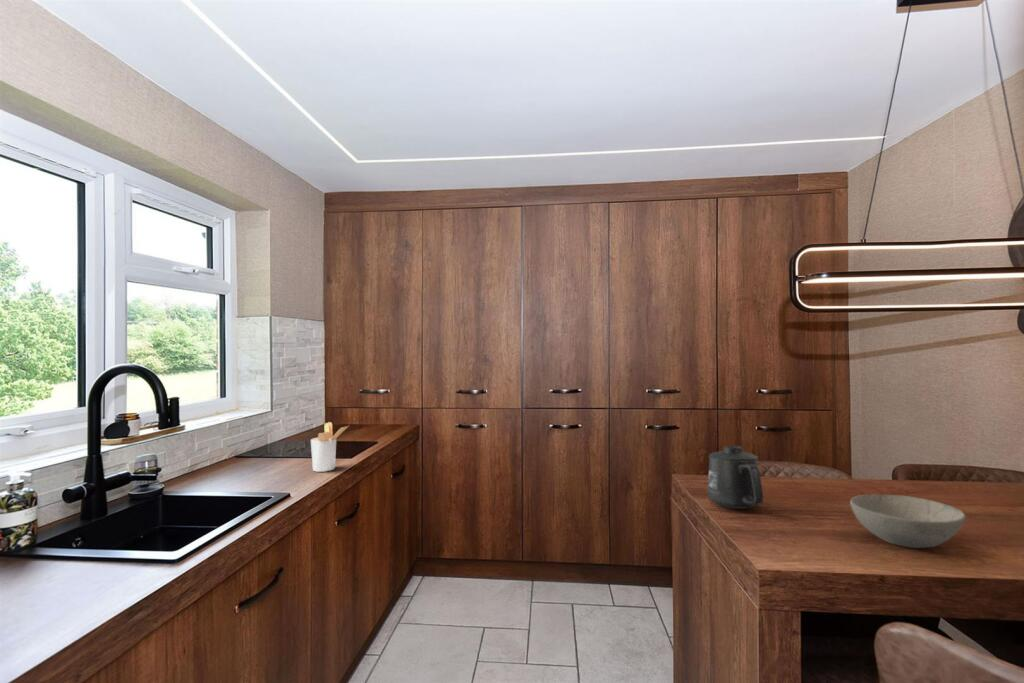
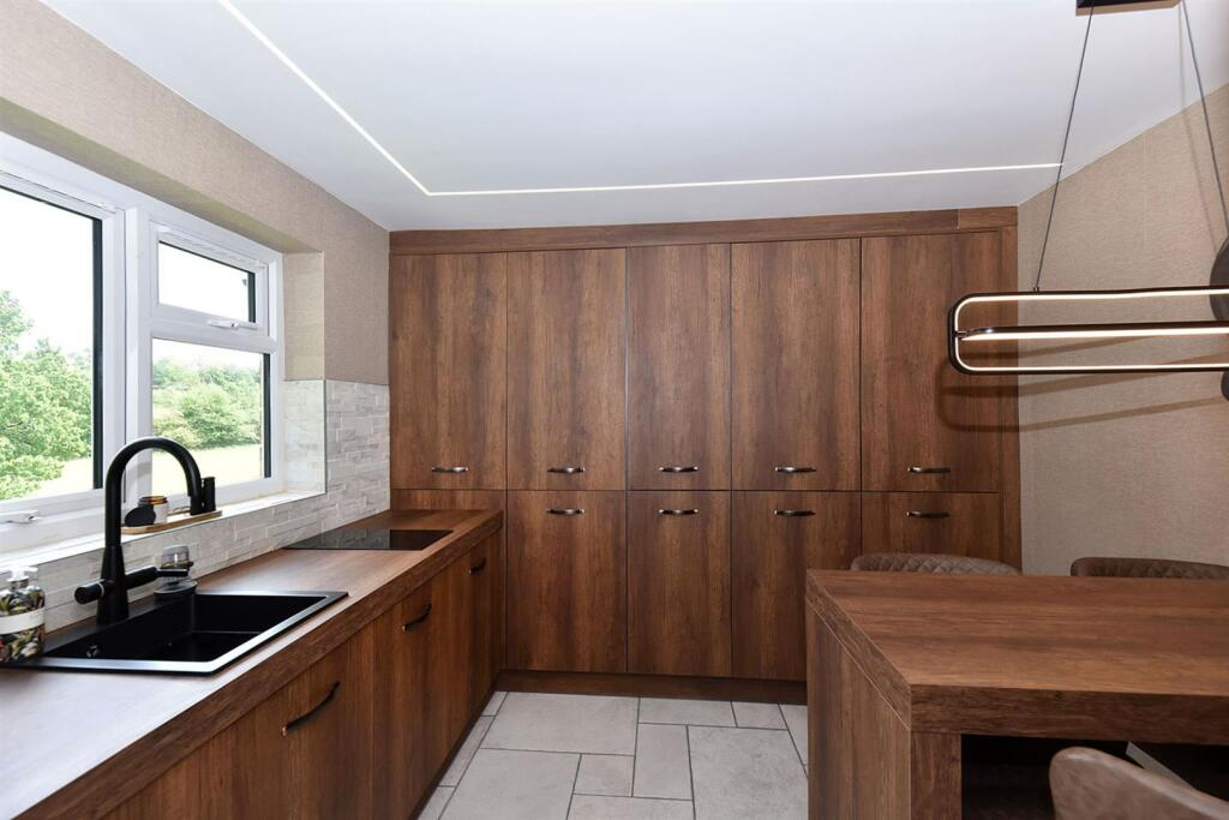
- utensil holder (330, 446)
- mug (740, 477)
- bowl (904, 523)
